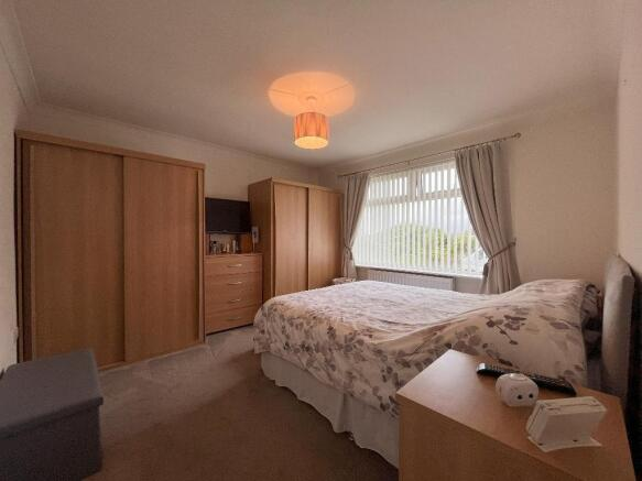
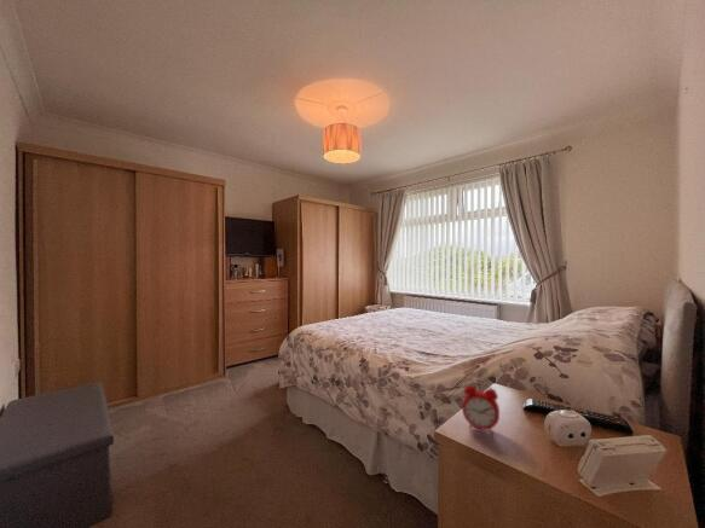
+ alarm clock (480, 404)
